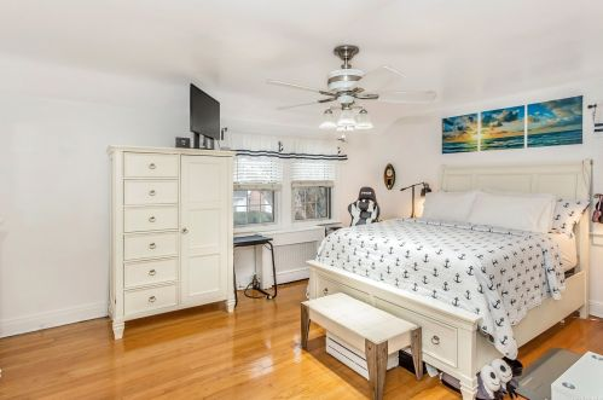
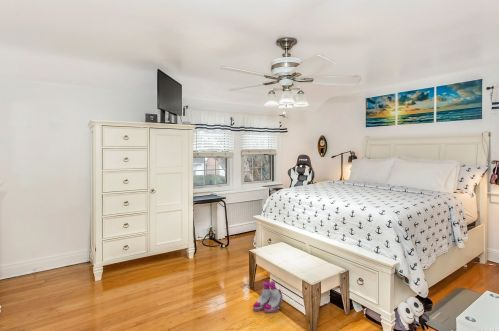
+ boots (267, 294)
